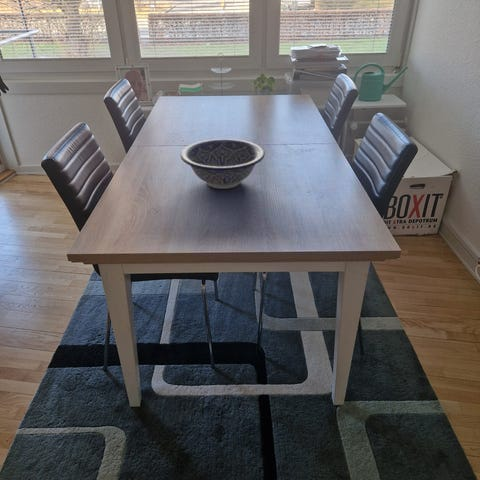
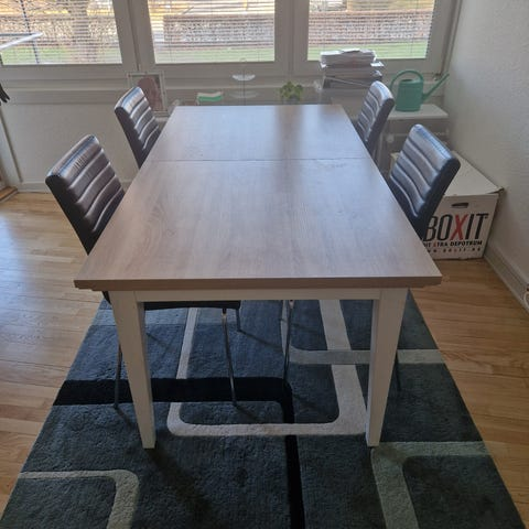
- decorative bowl (223, 167)
